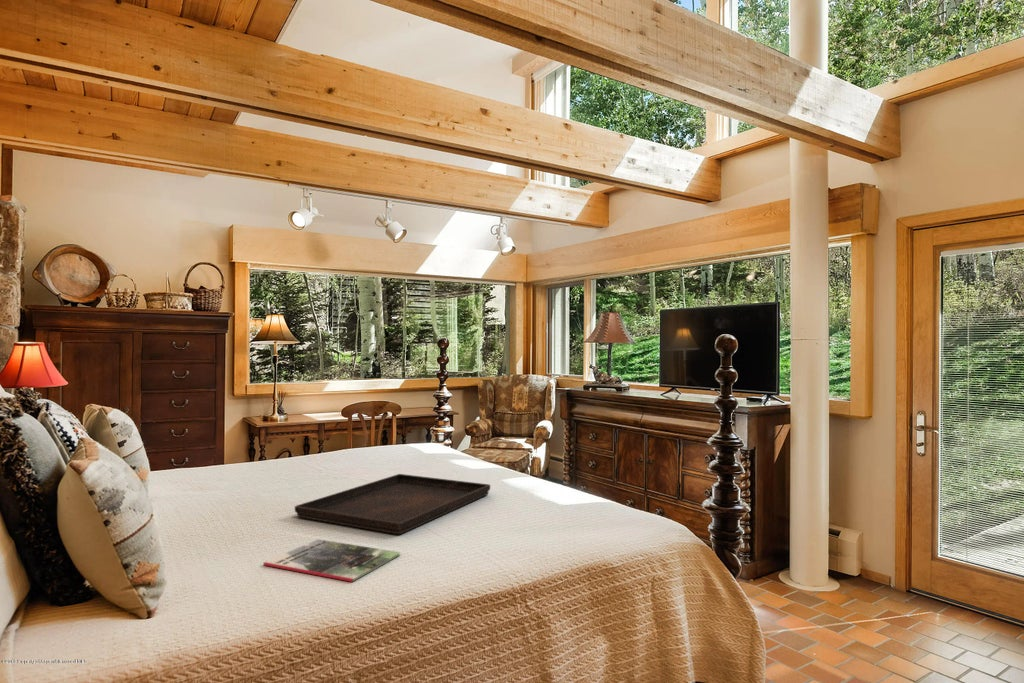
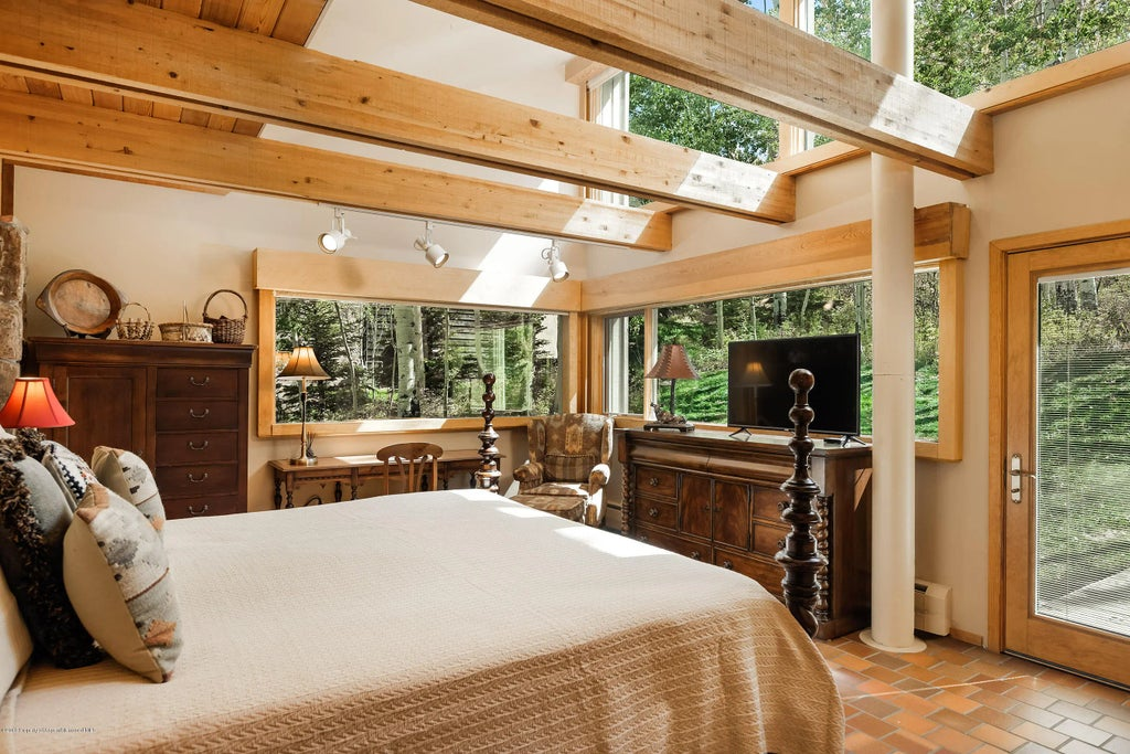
- serving tray (399, 499)
- magazine (333, 558)
